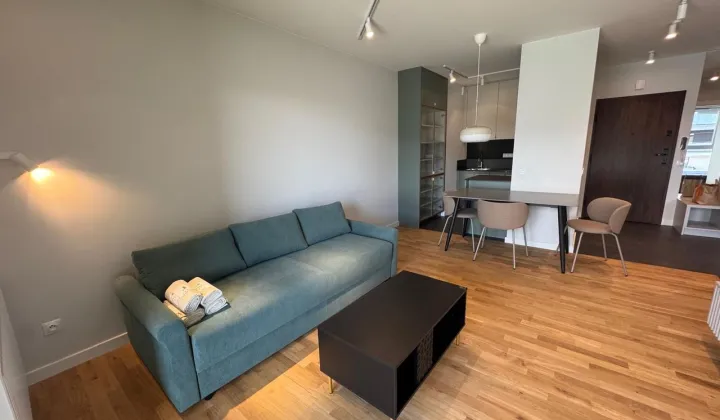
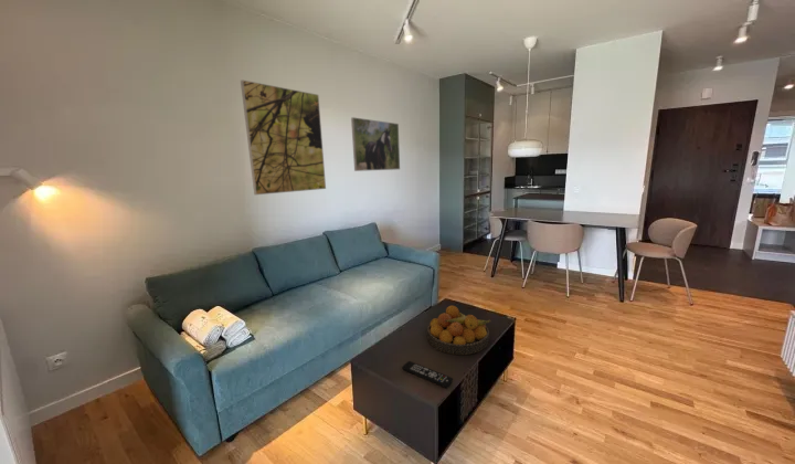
+ remote control (426, 373)
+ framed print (378, 146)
+ fruit bowl (457, 325)
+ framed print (288, 141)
